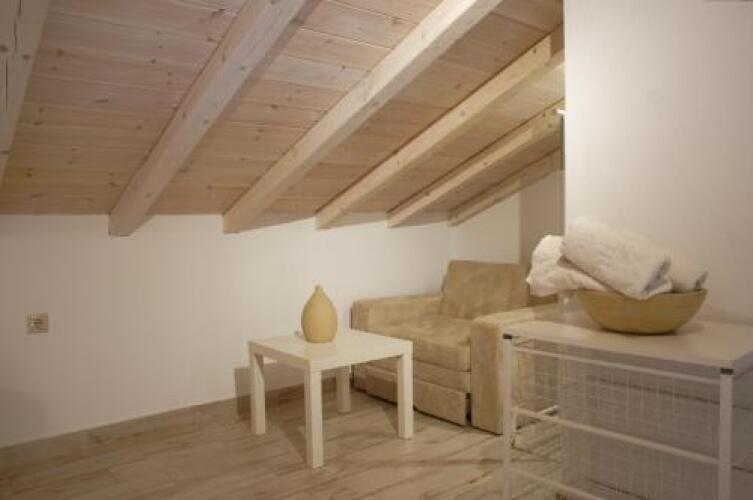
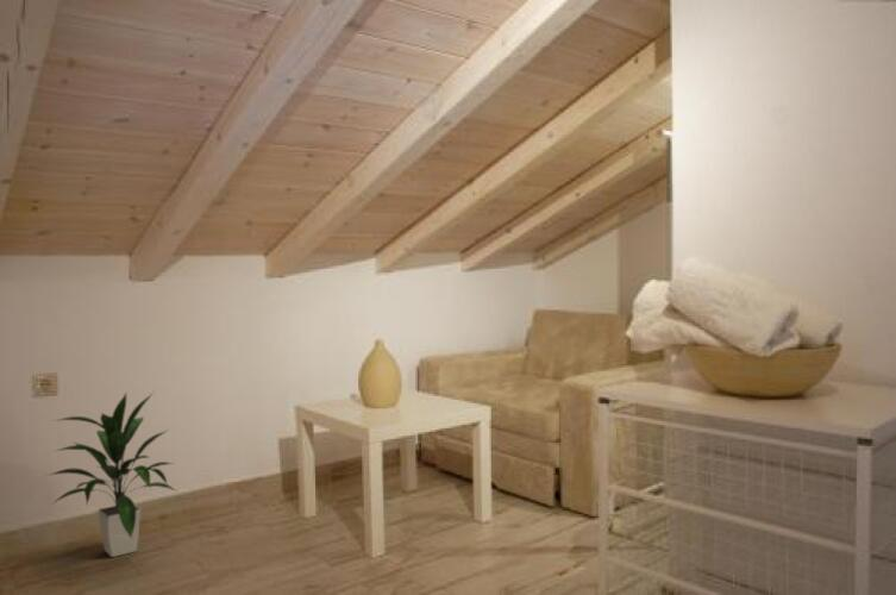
+ indoor plant (115, 474)
